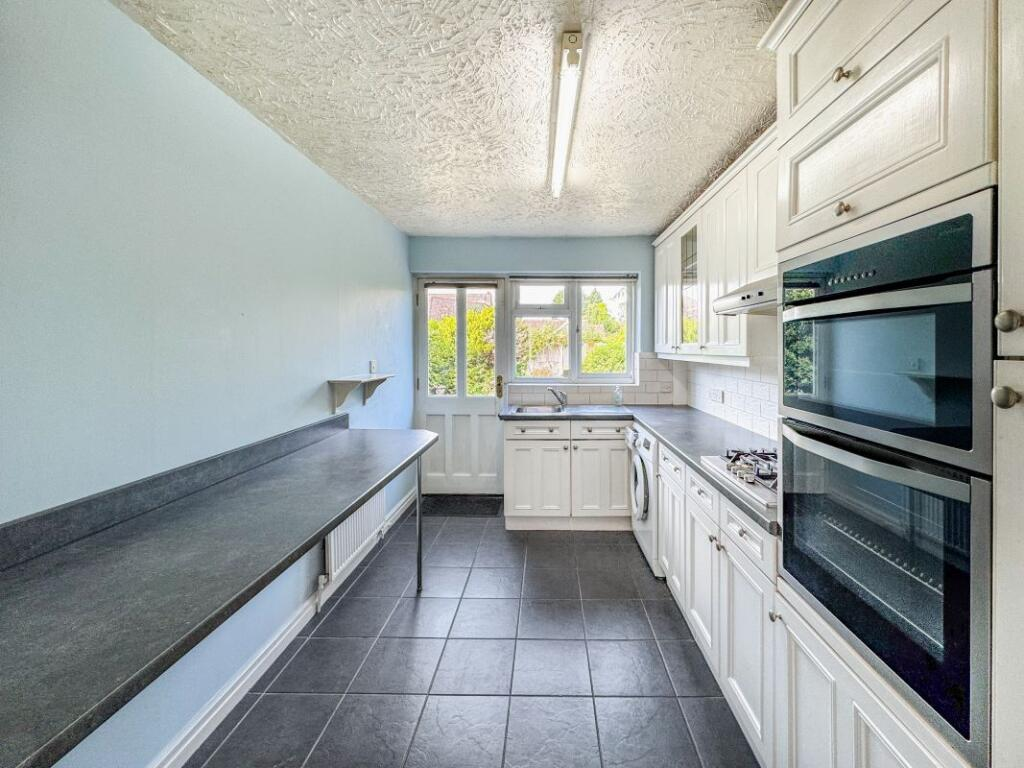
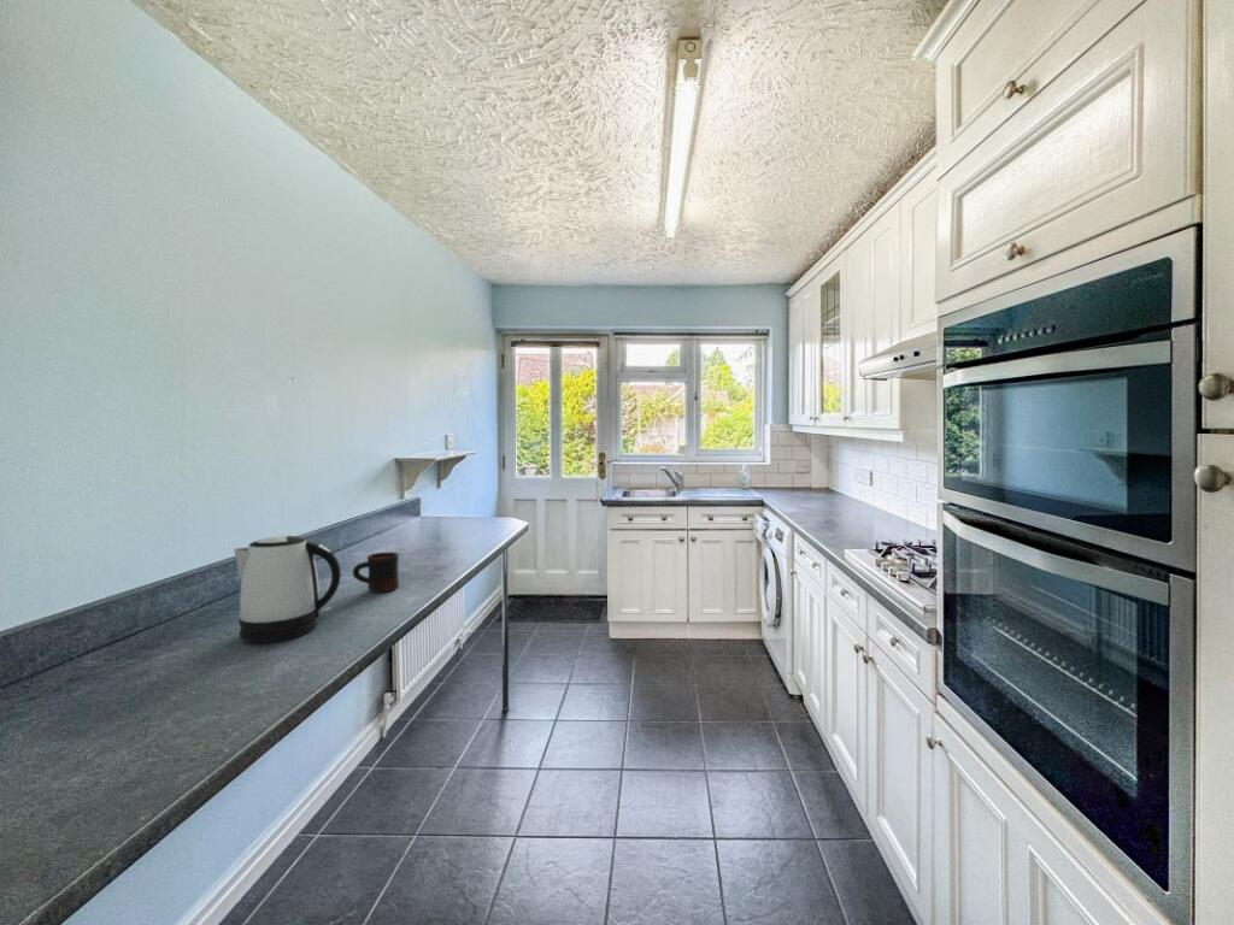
+ mug (376, 572)
+ kettle (289, 583)
